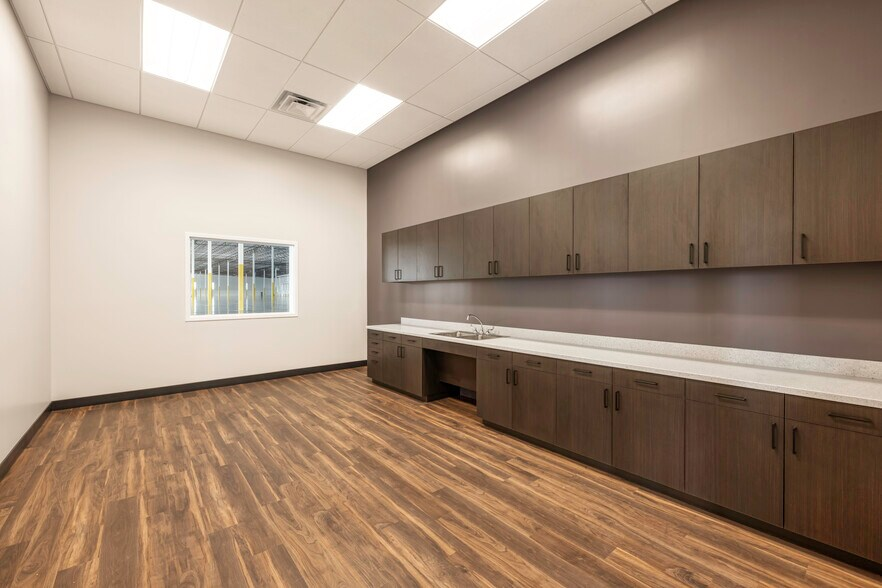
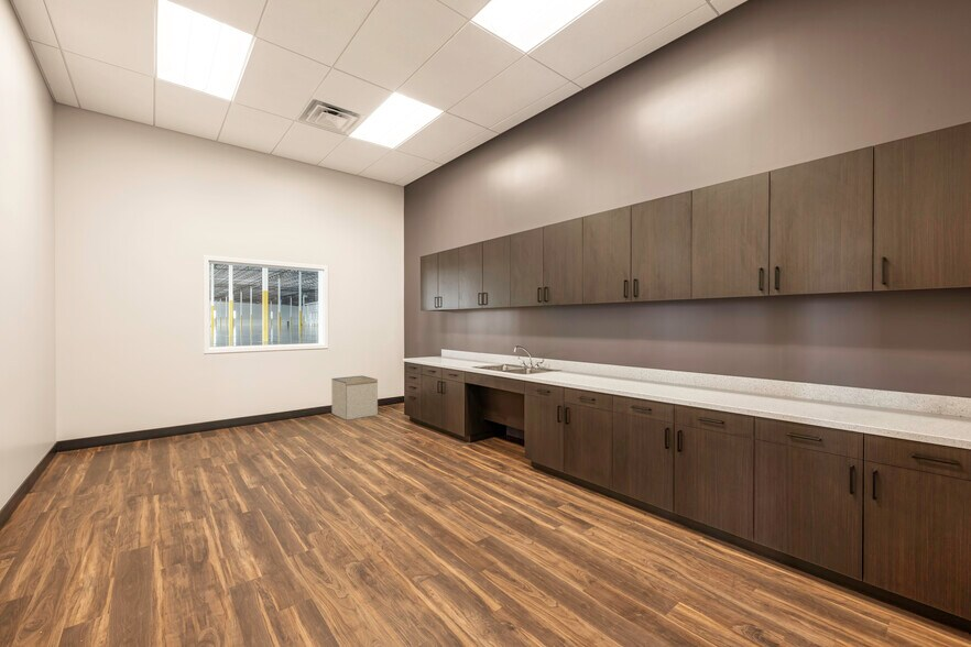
+ storage bin (354, 396)
